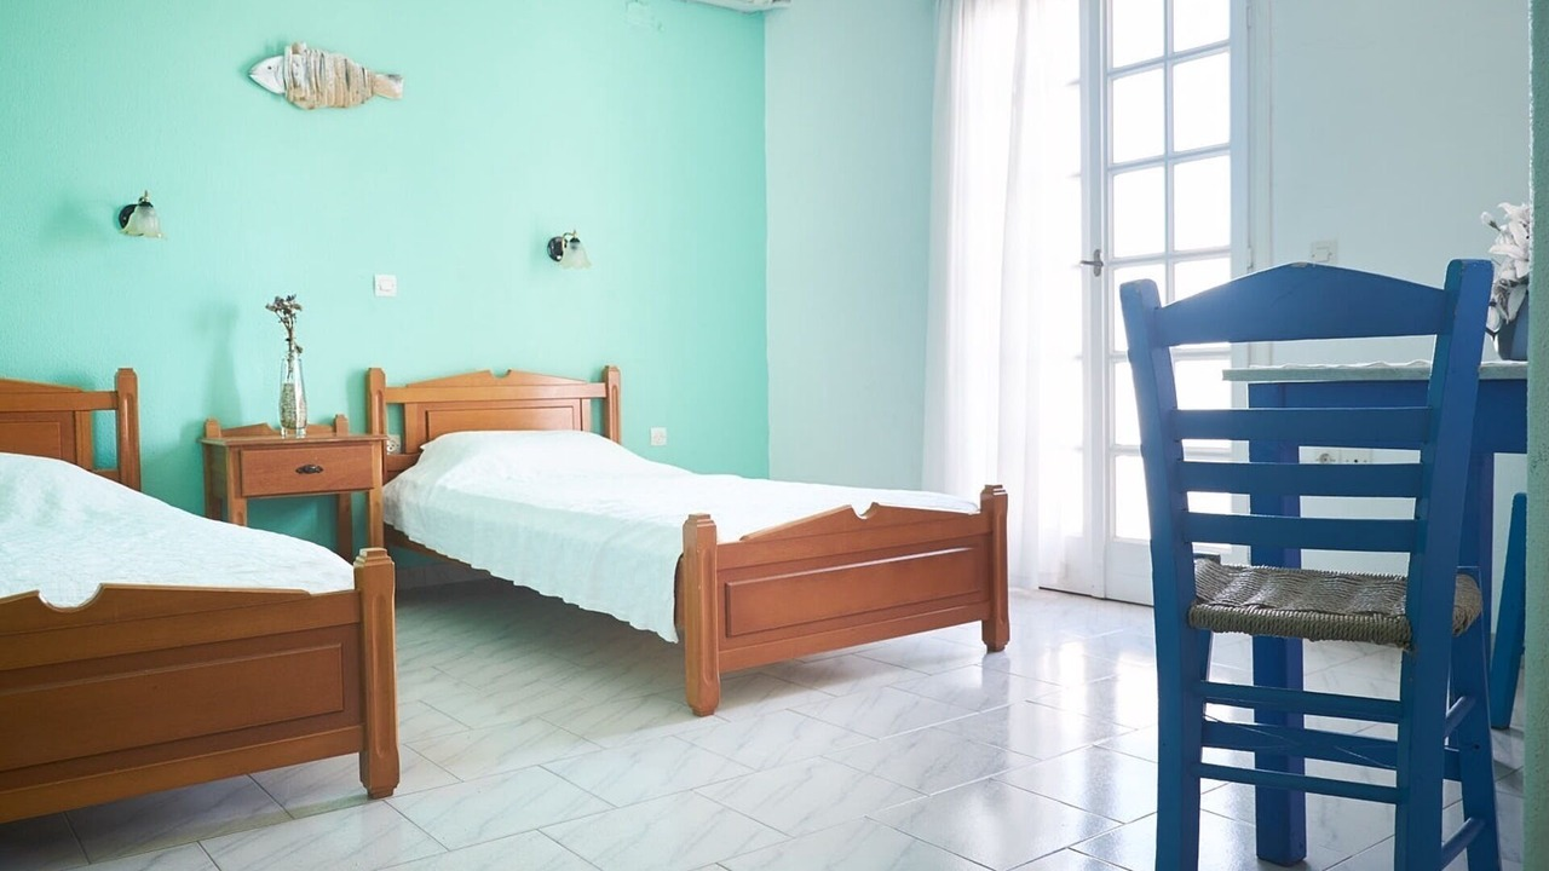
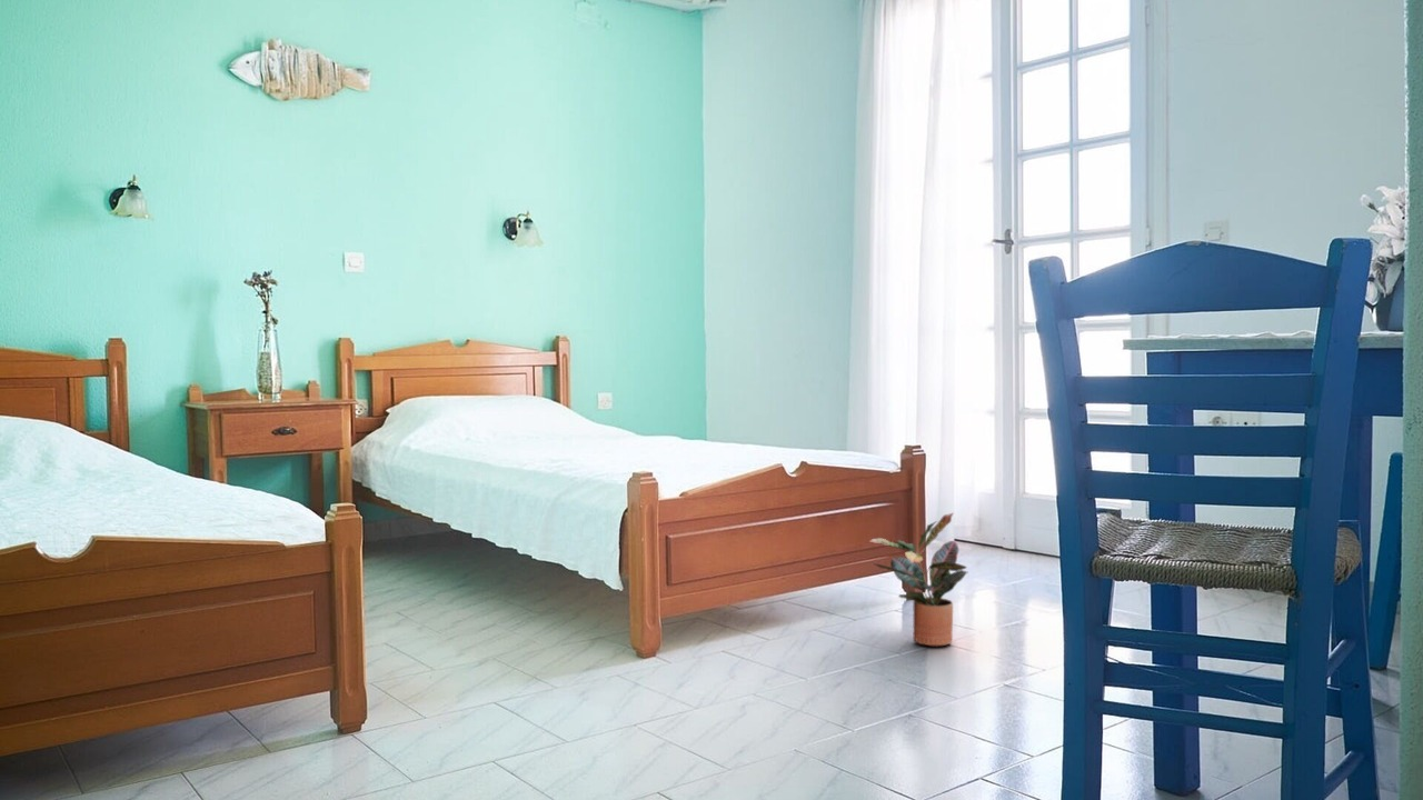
+ potted plant (919, 579)
